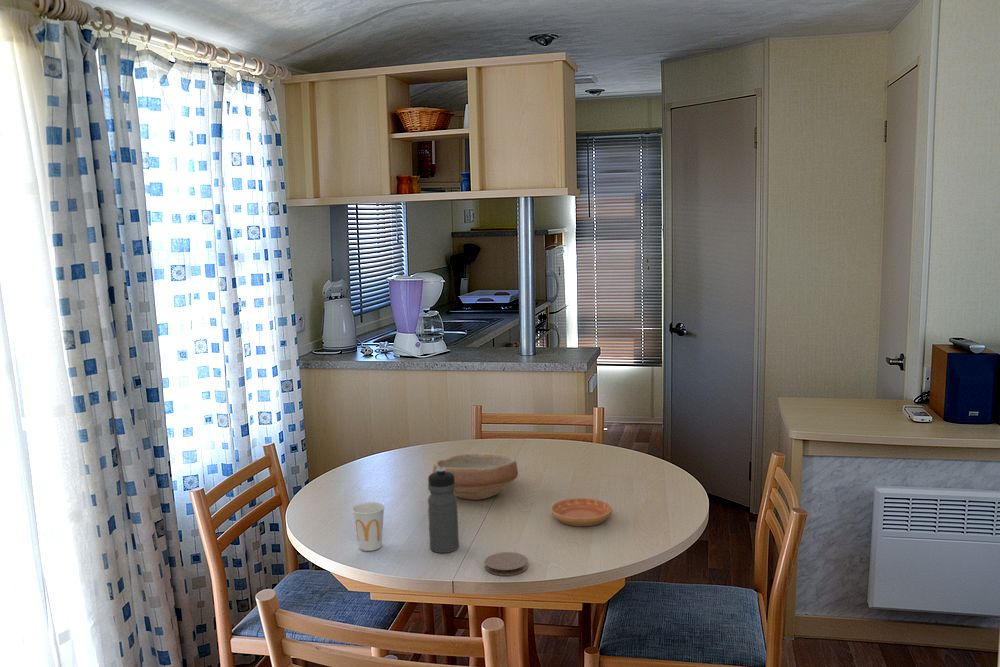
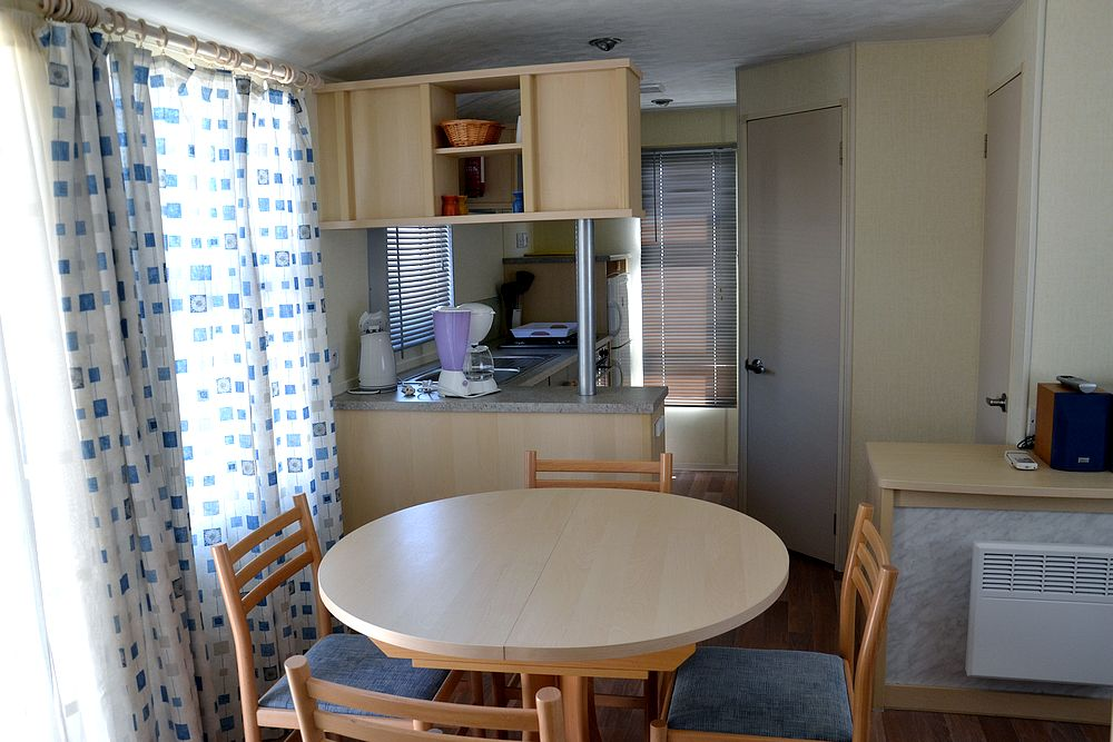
- saucer (581, 512)
- bowl (474, 475)
- water bottle (442, 508)
- cup (369, 527)
- coaster (506, 563)
